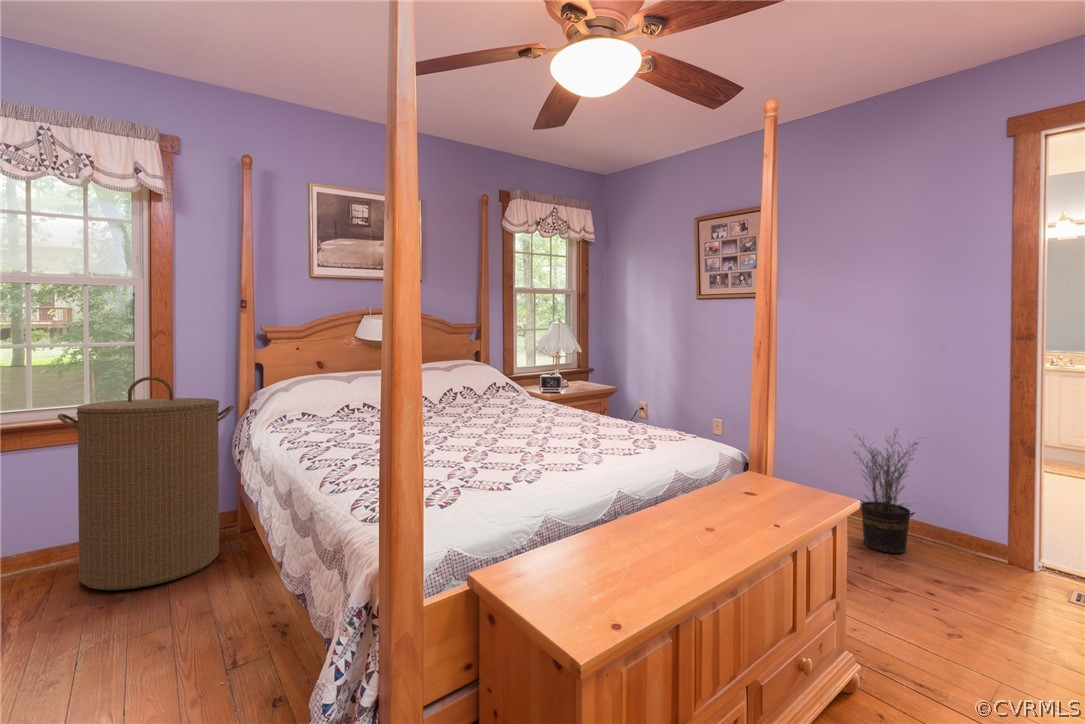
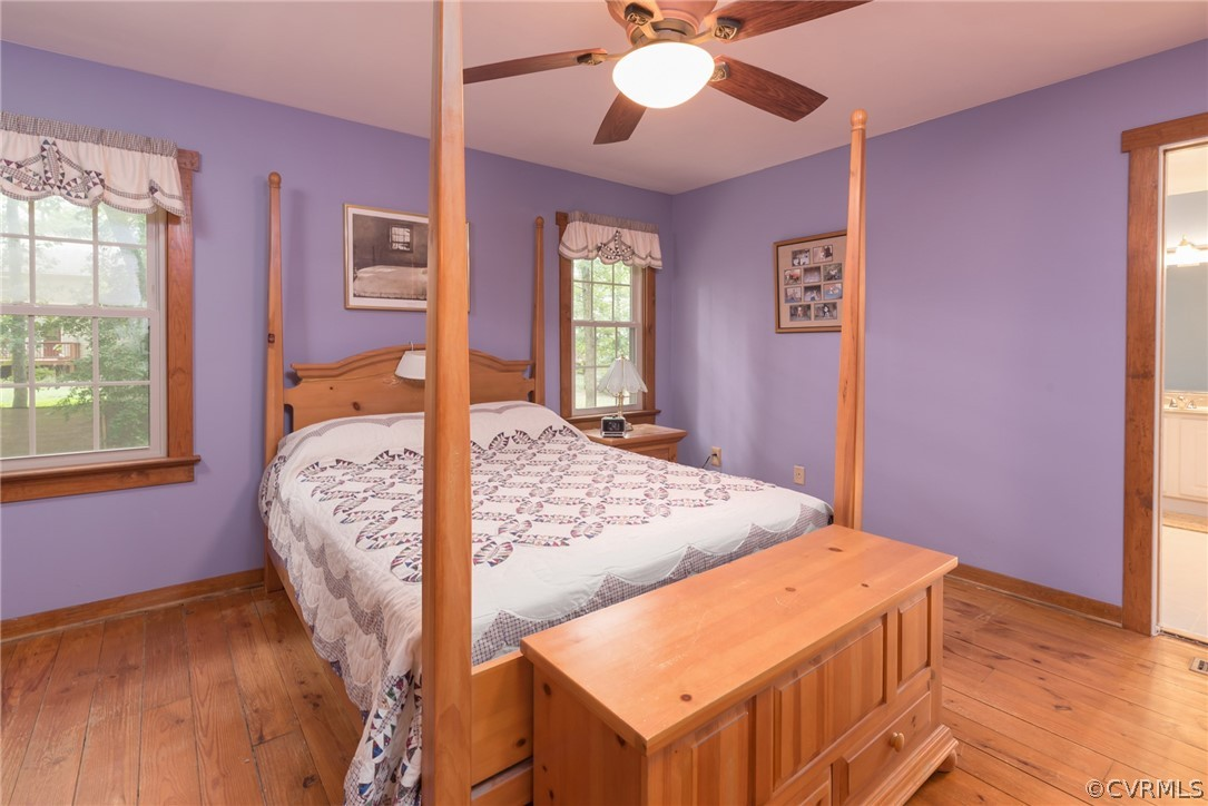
- potted plant (884, 487)
- laundry hamper (153, 471)
